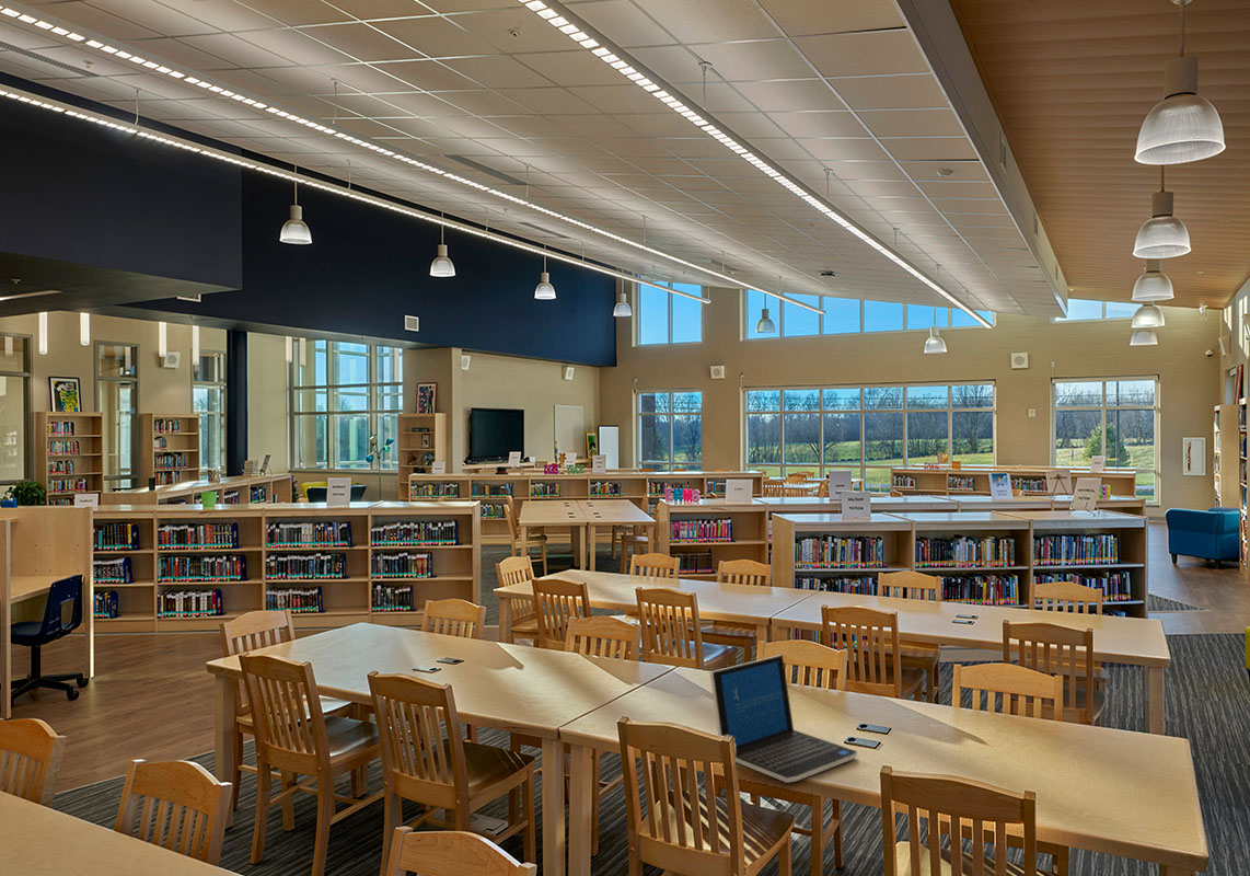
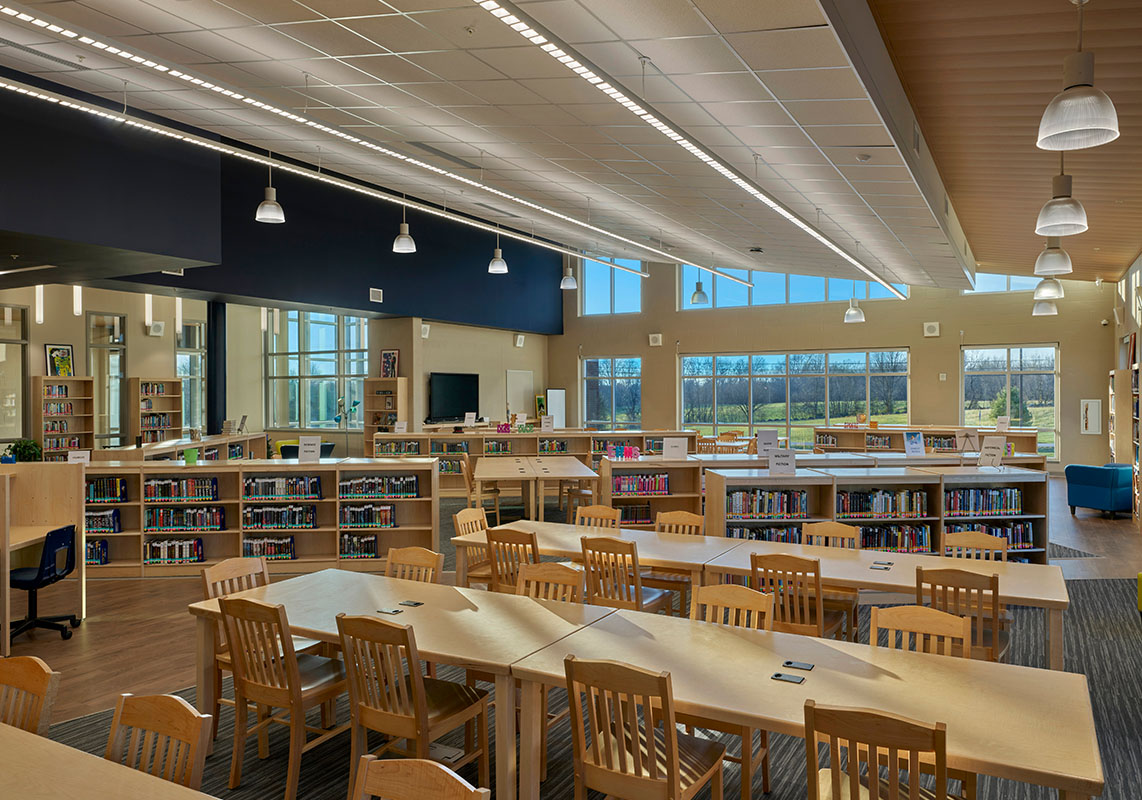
- laptop (784, 714)
